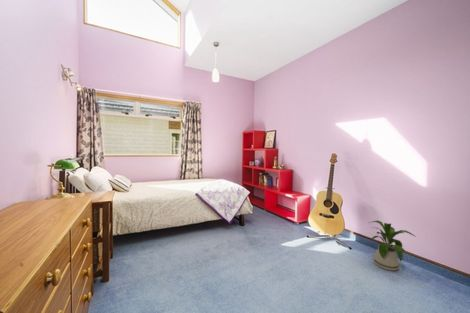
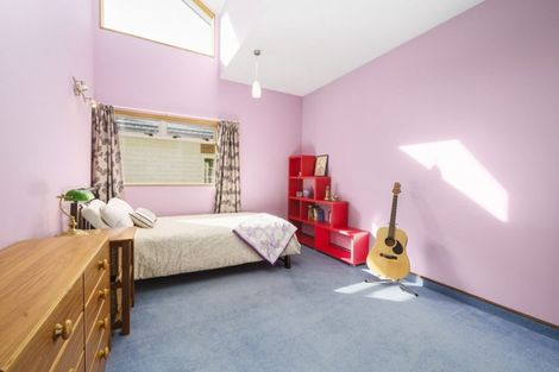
- house plant (391, 242)
